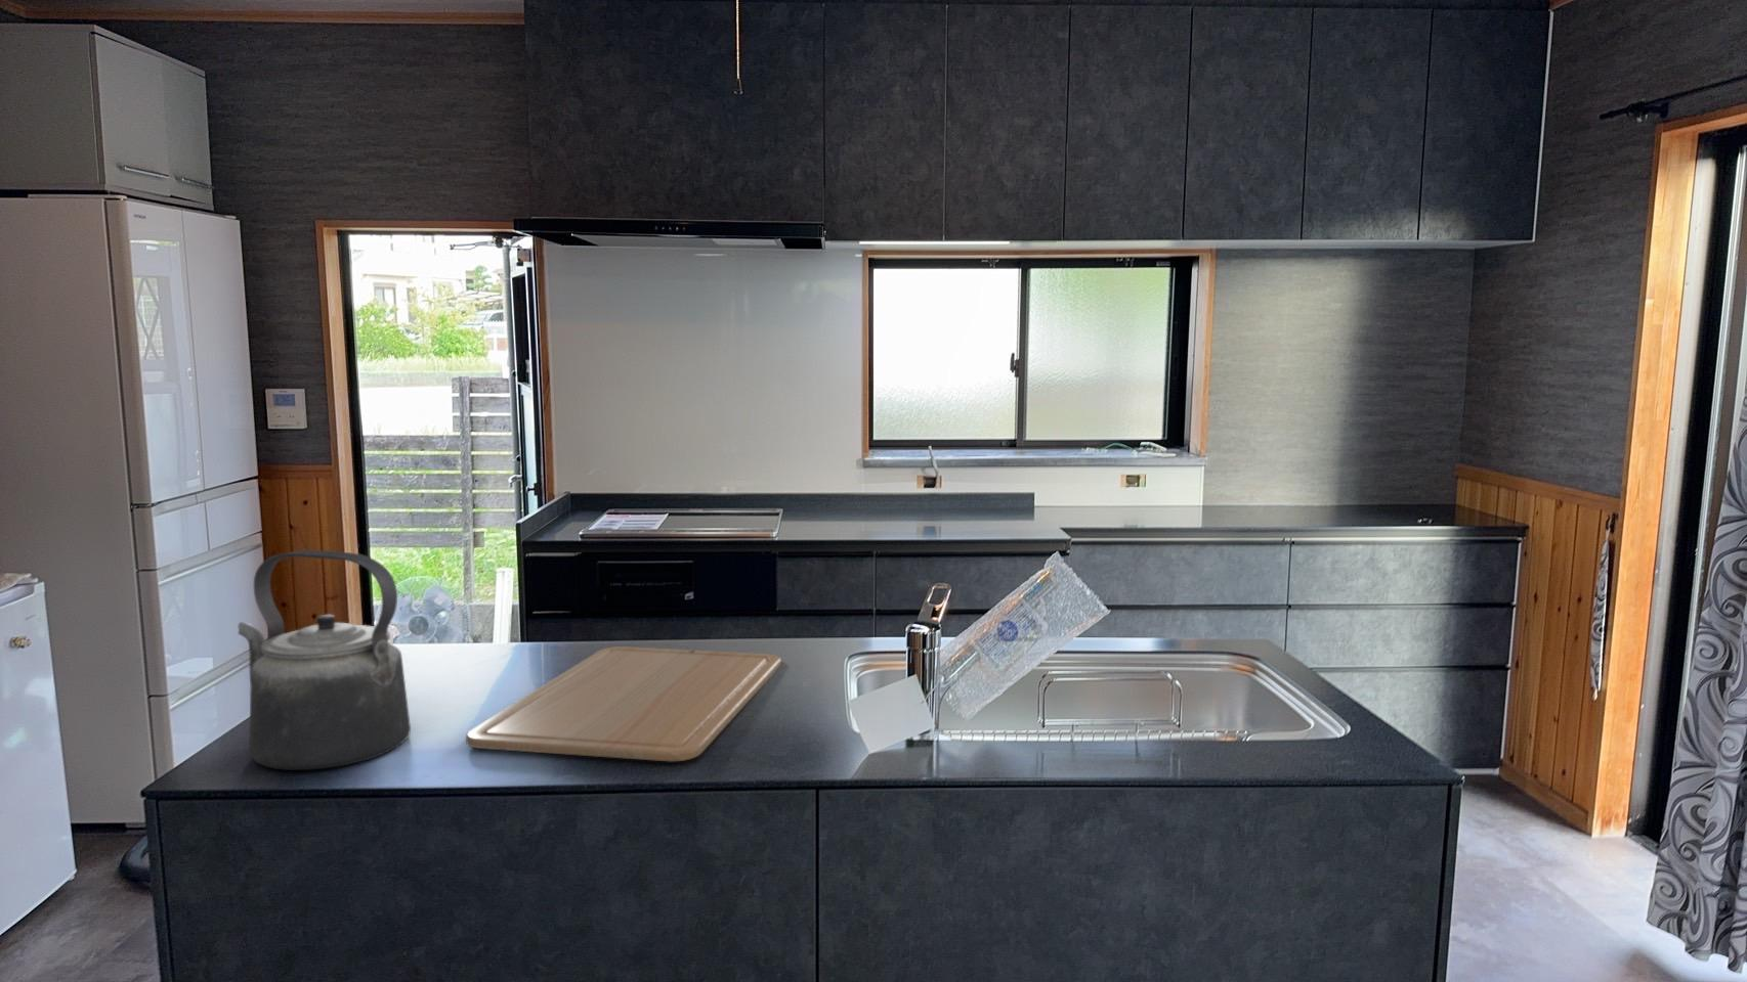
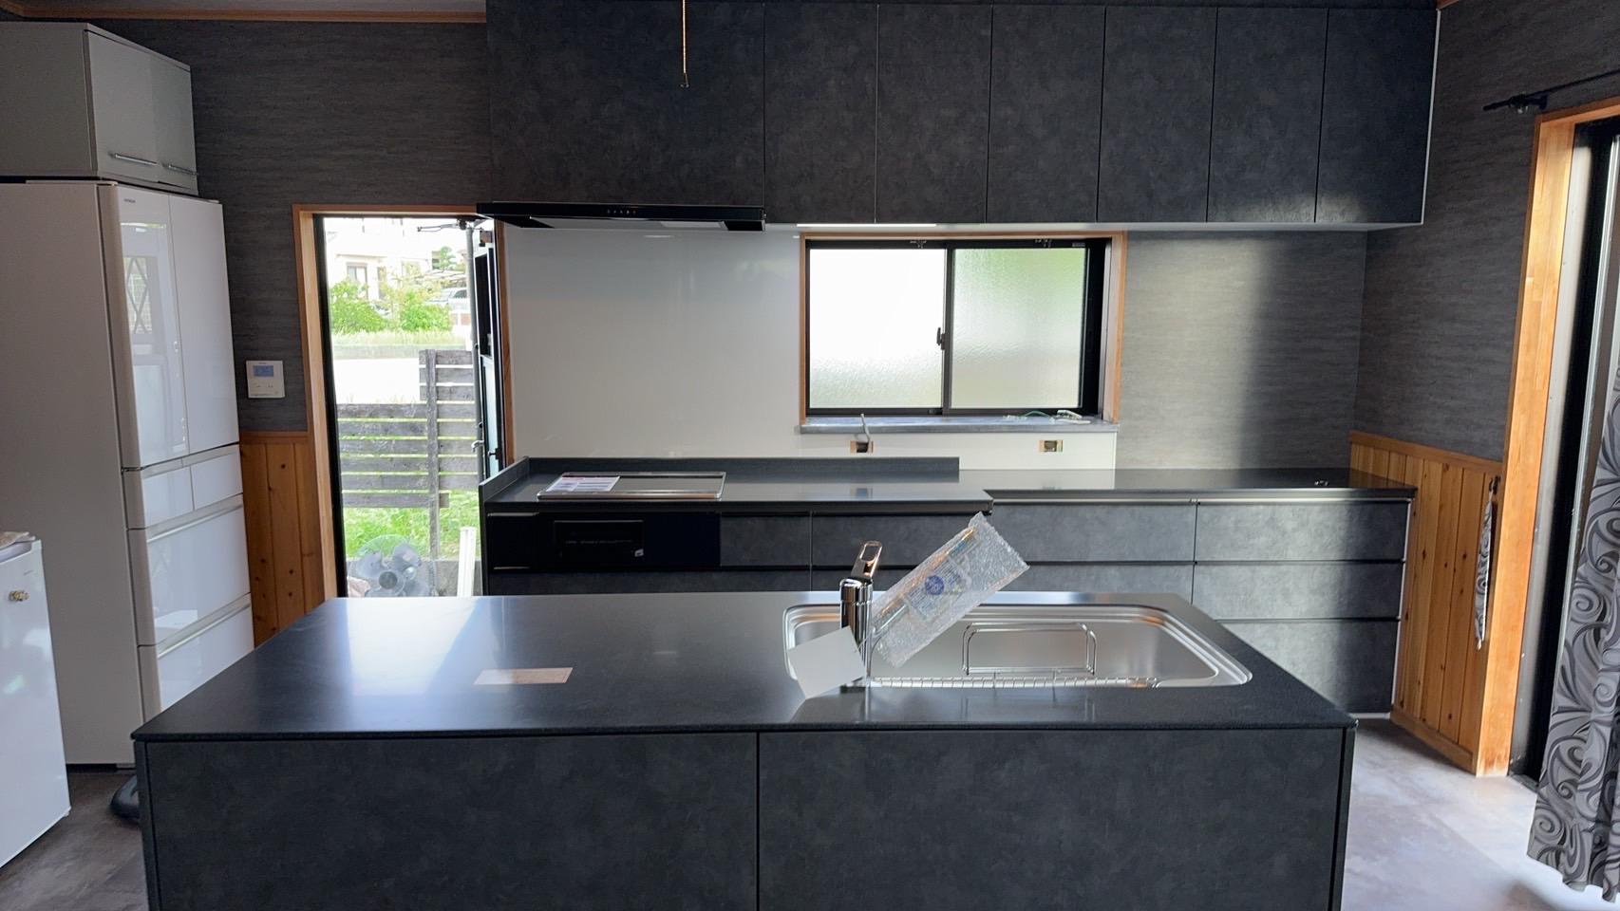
- kettle (316, 649)
- chopping board (642, 694)
